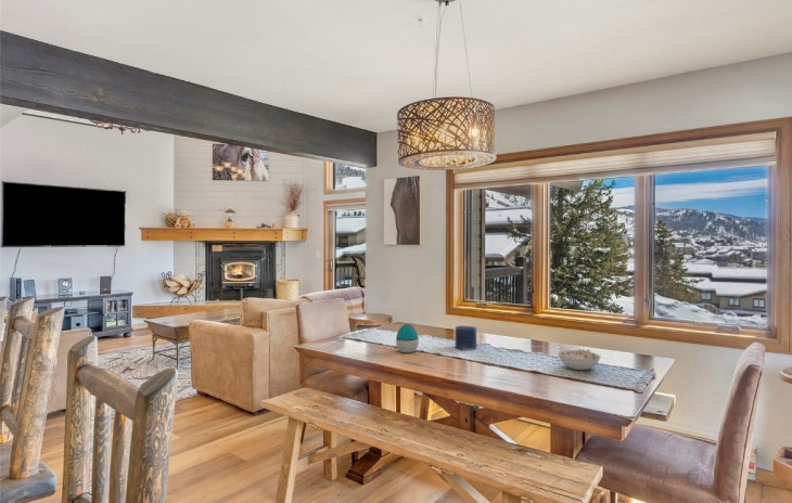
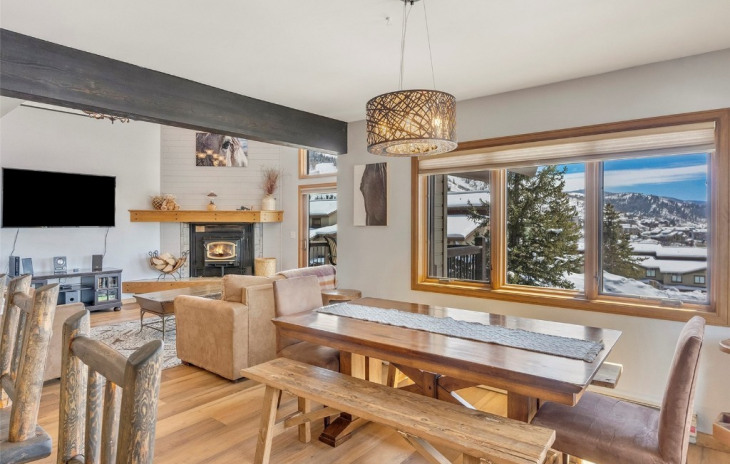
- bowl (578, 359)
- decorative egg (407, 337)
- candle (465, 337)
